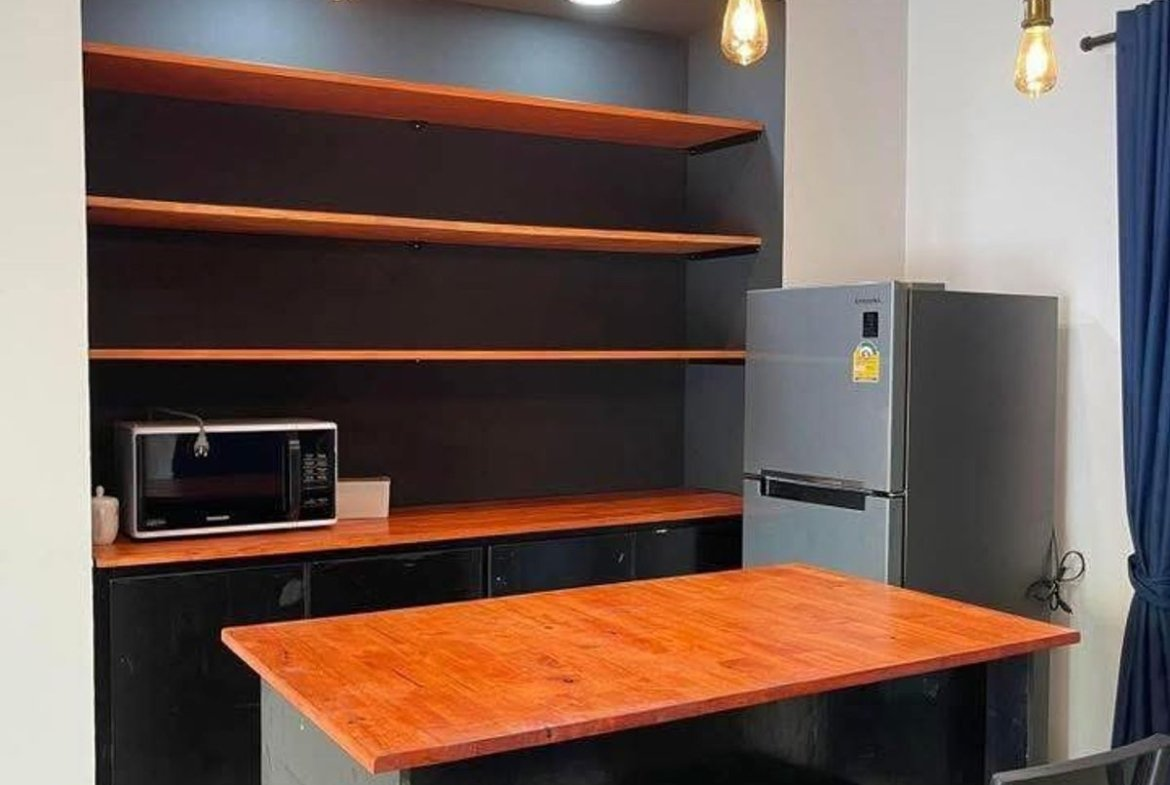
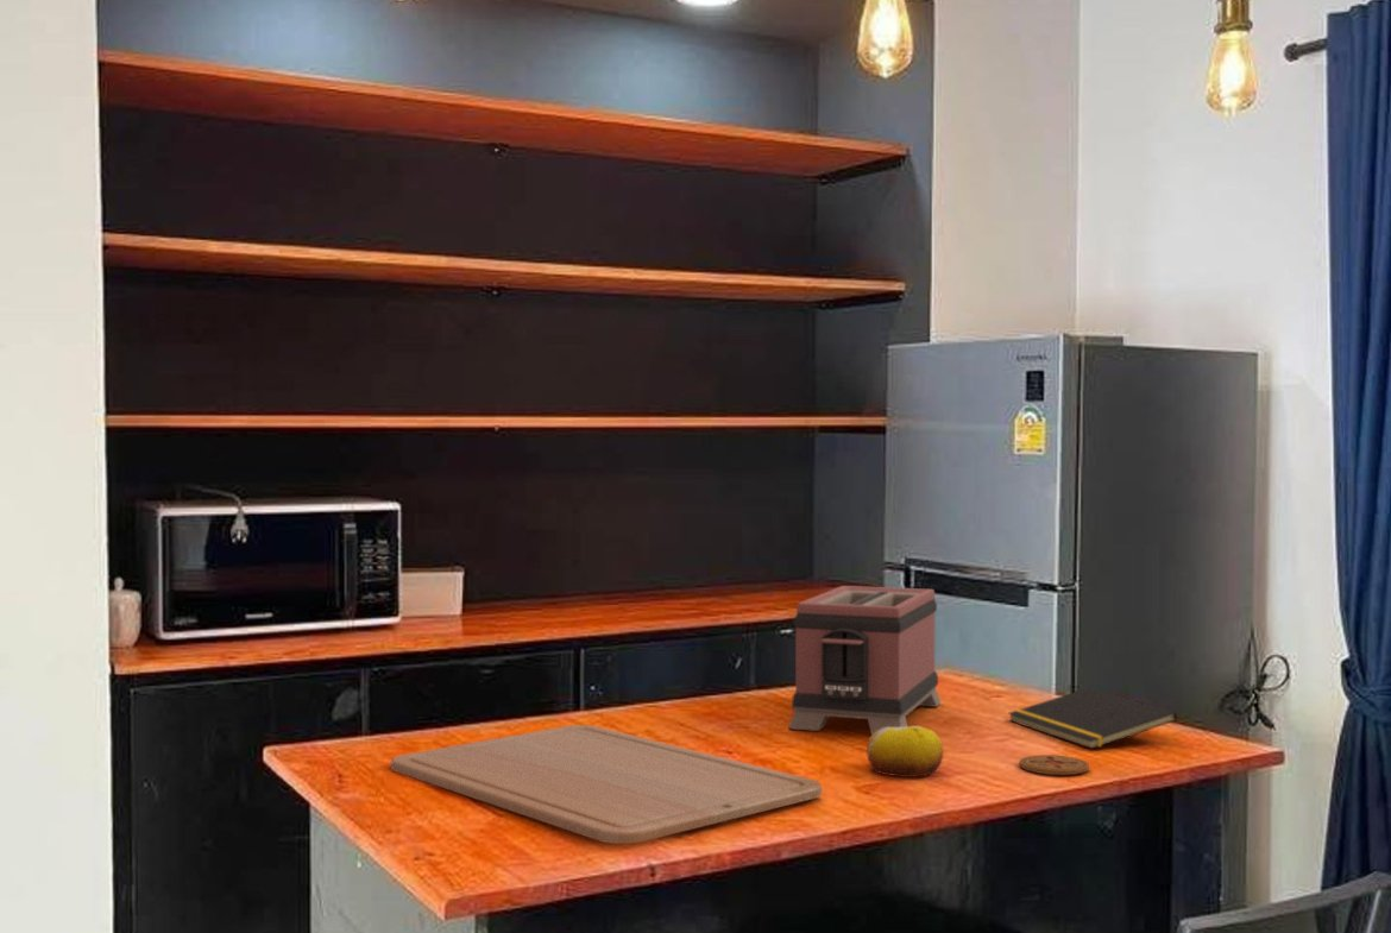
+ chopping board (598, 775)
+ notepad (1089, 717)
+ fruit (904, 746)
+ coaster (1053, 764)
+ toaster (866, 656)
